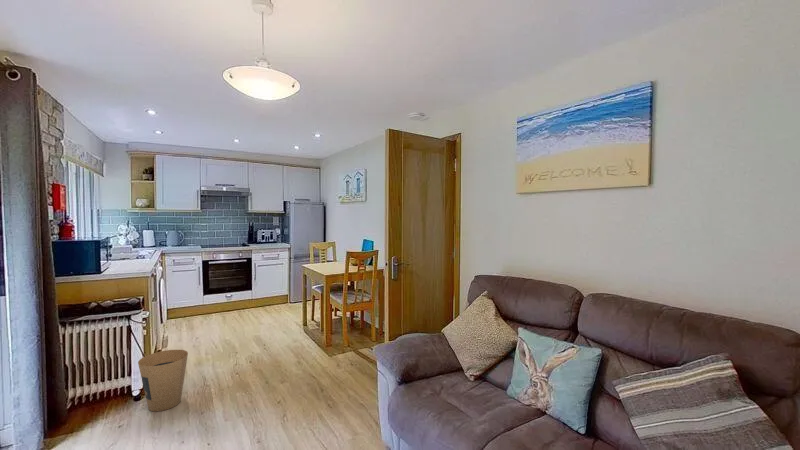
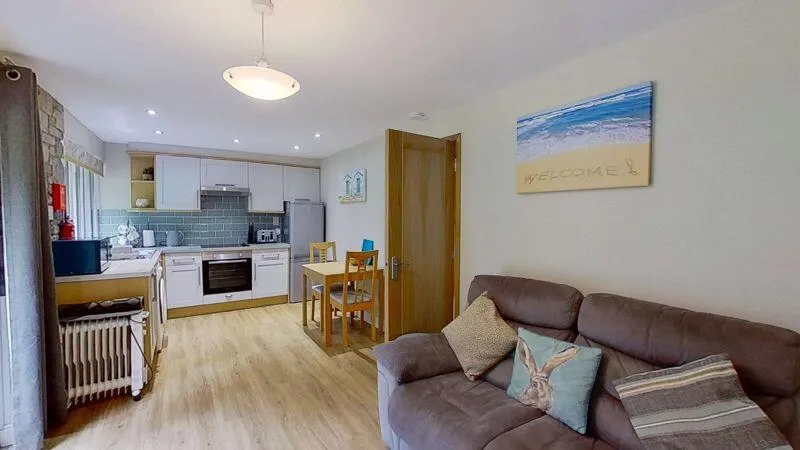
- trash can (164, 380)
